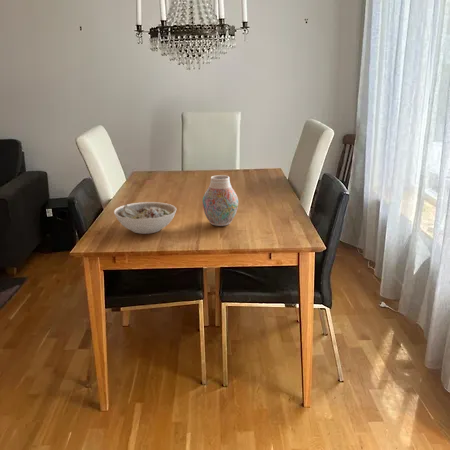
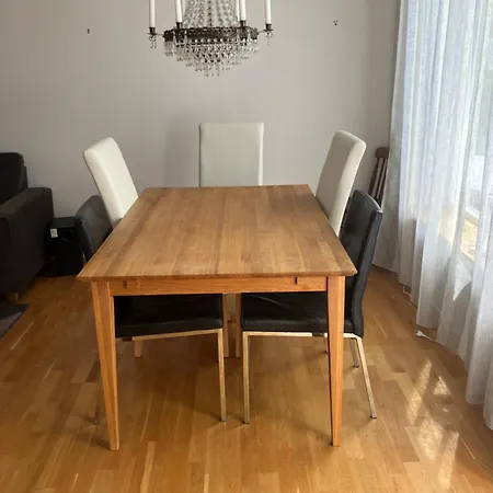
- bowl (145, 216)
- vase (220, 200)
